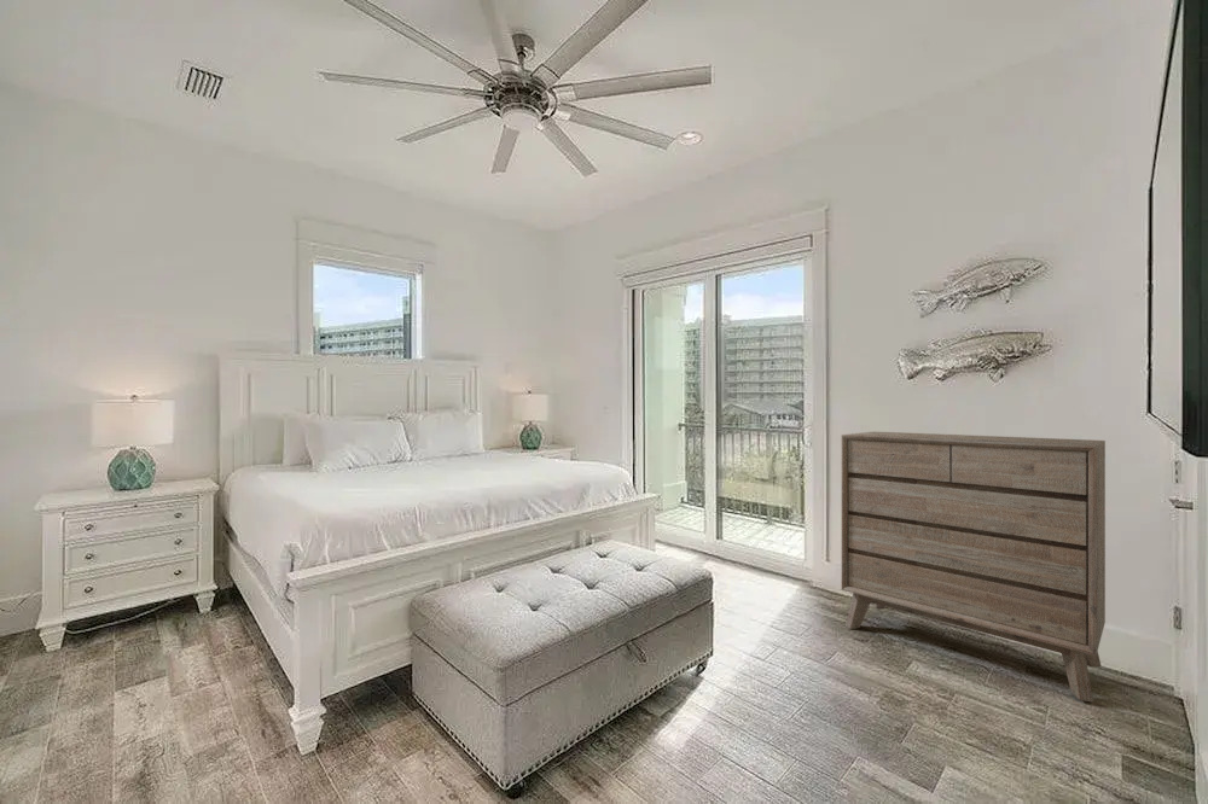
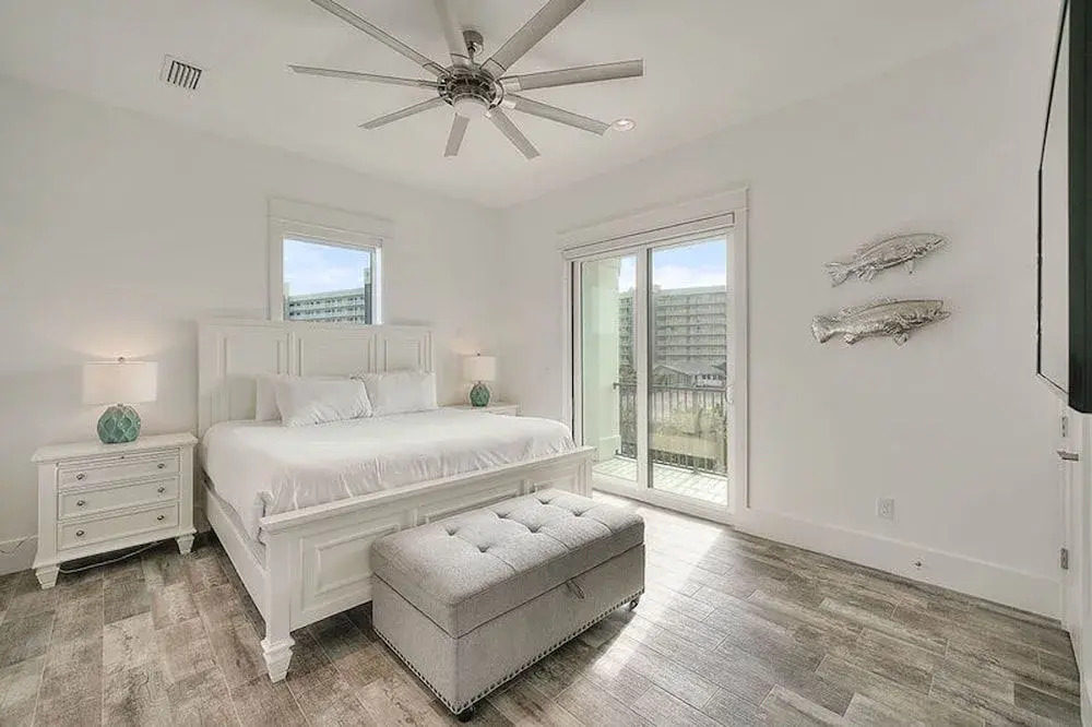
- dresser (962, 541)
